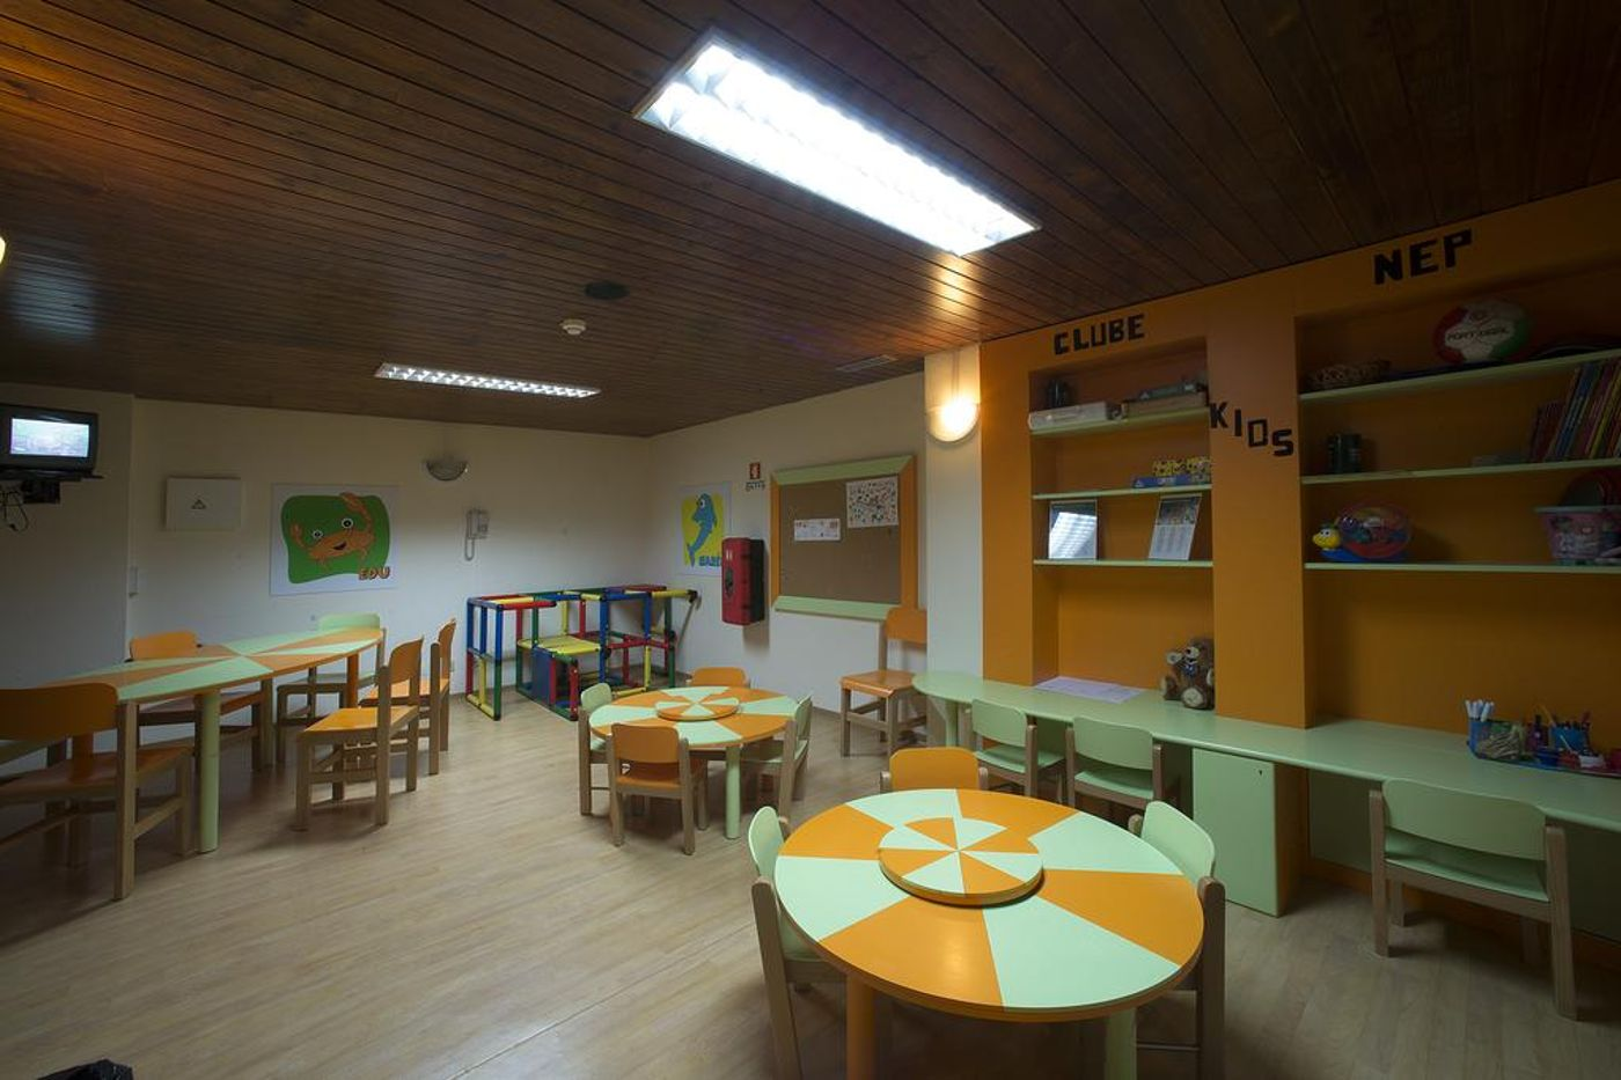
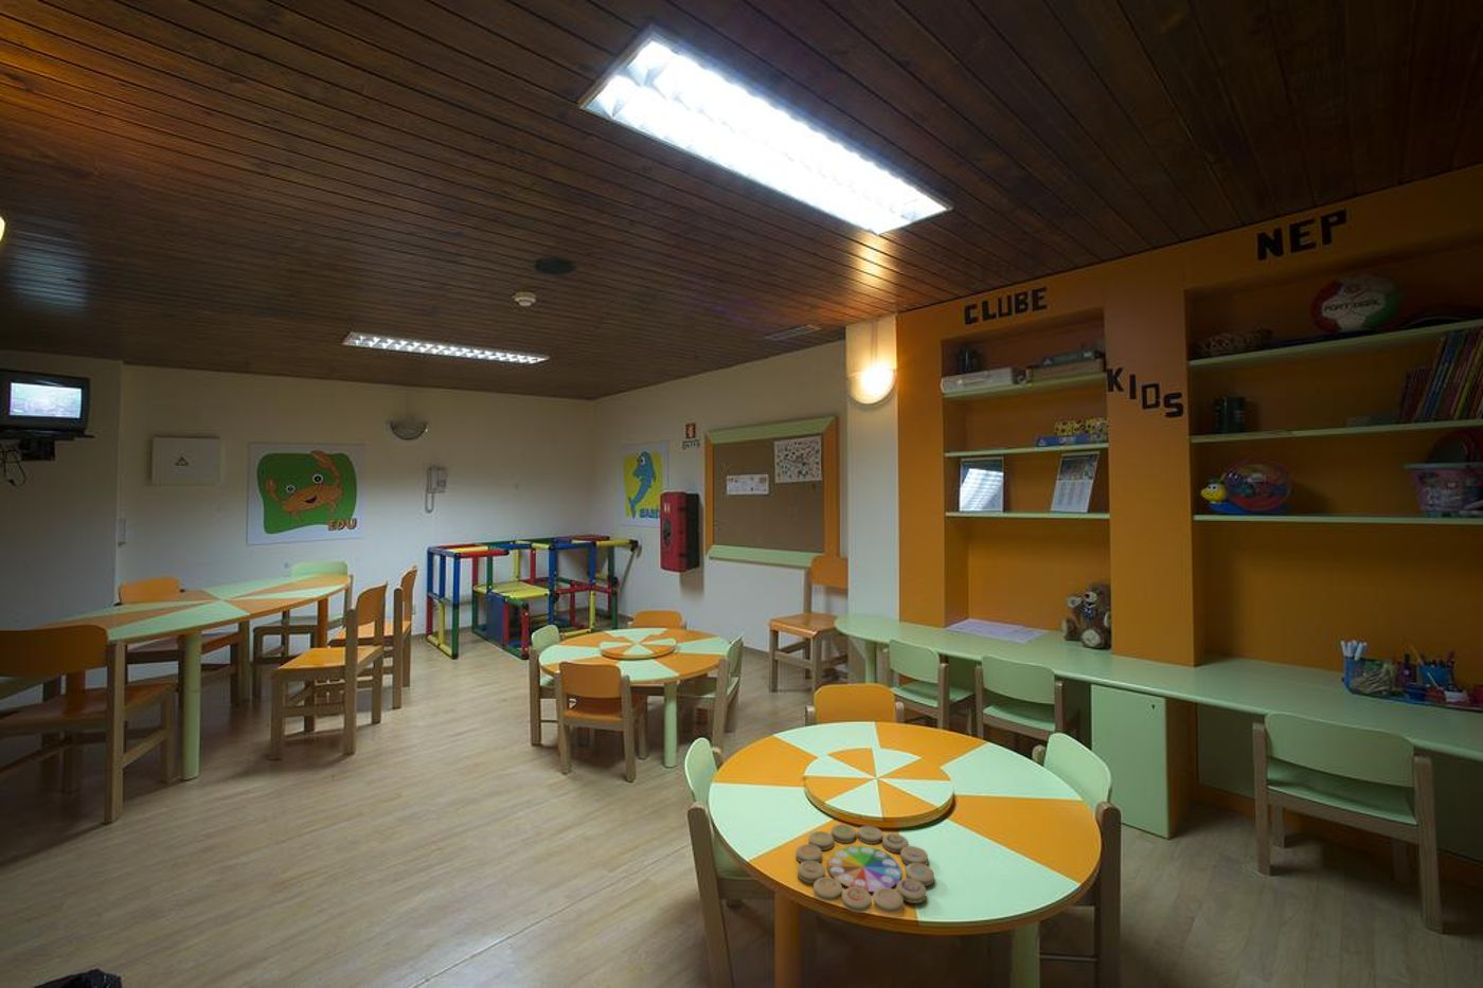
+ memory game (862, 862)
